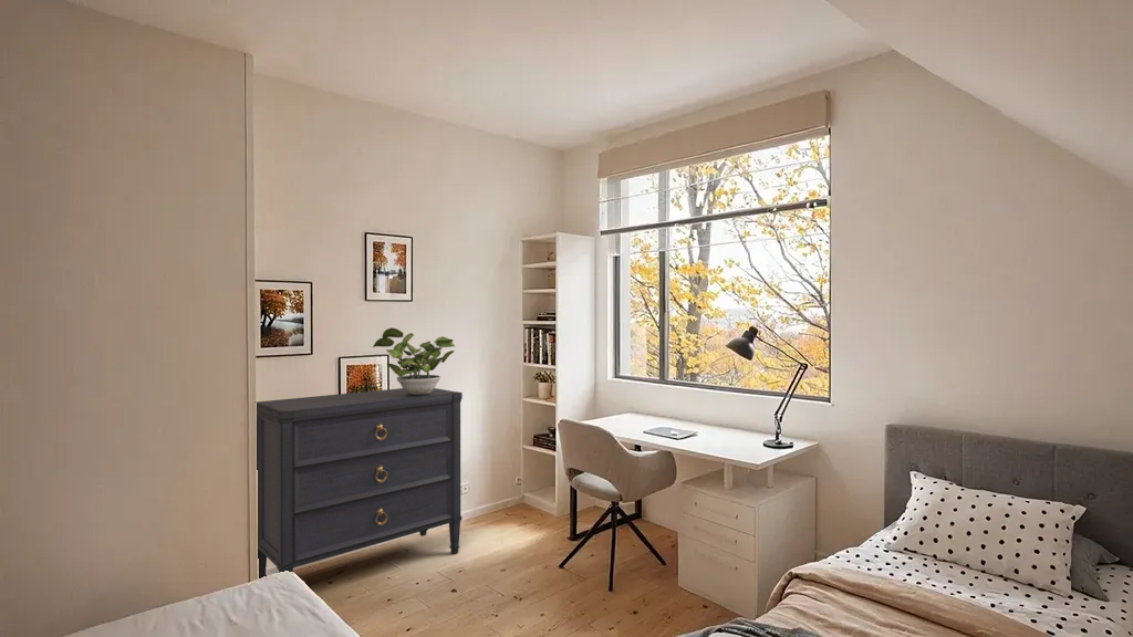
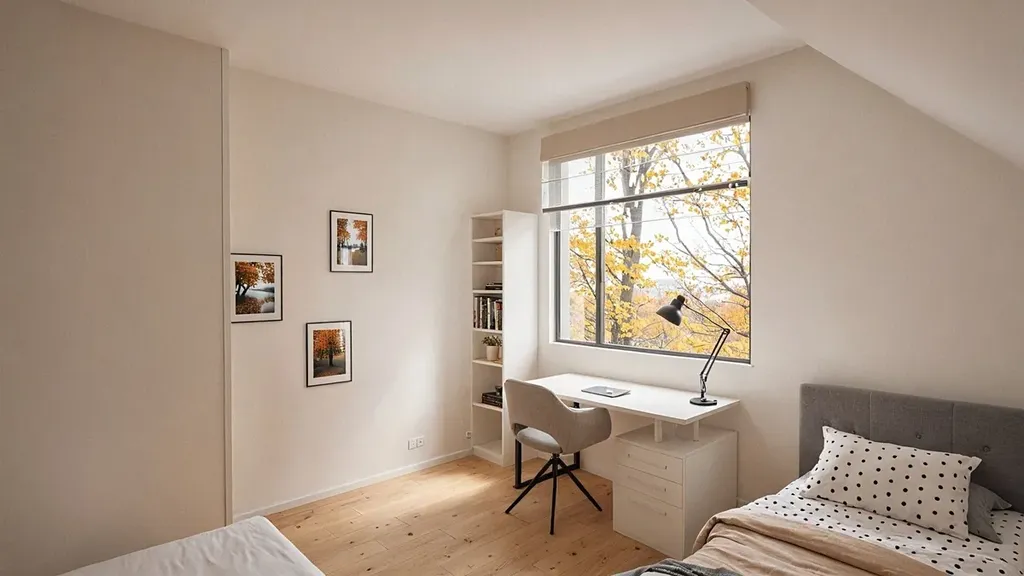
- dresser (363, 482)
- potted plant (414, 361)
